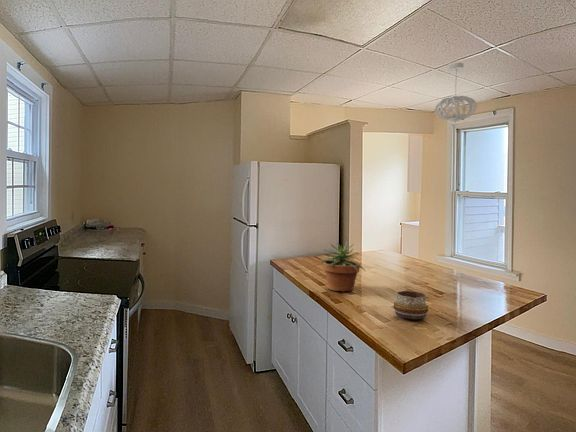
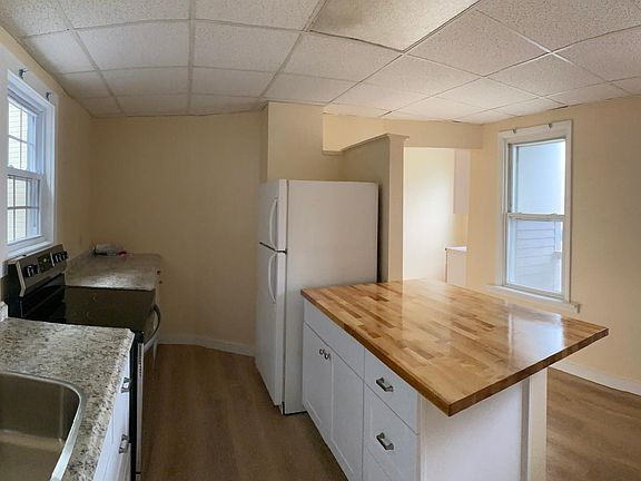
- potted plant (342, 265)
- pendant light (455, 93)
- decorative bowl (410, 305)
